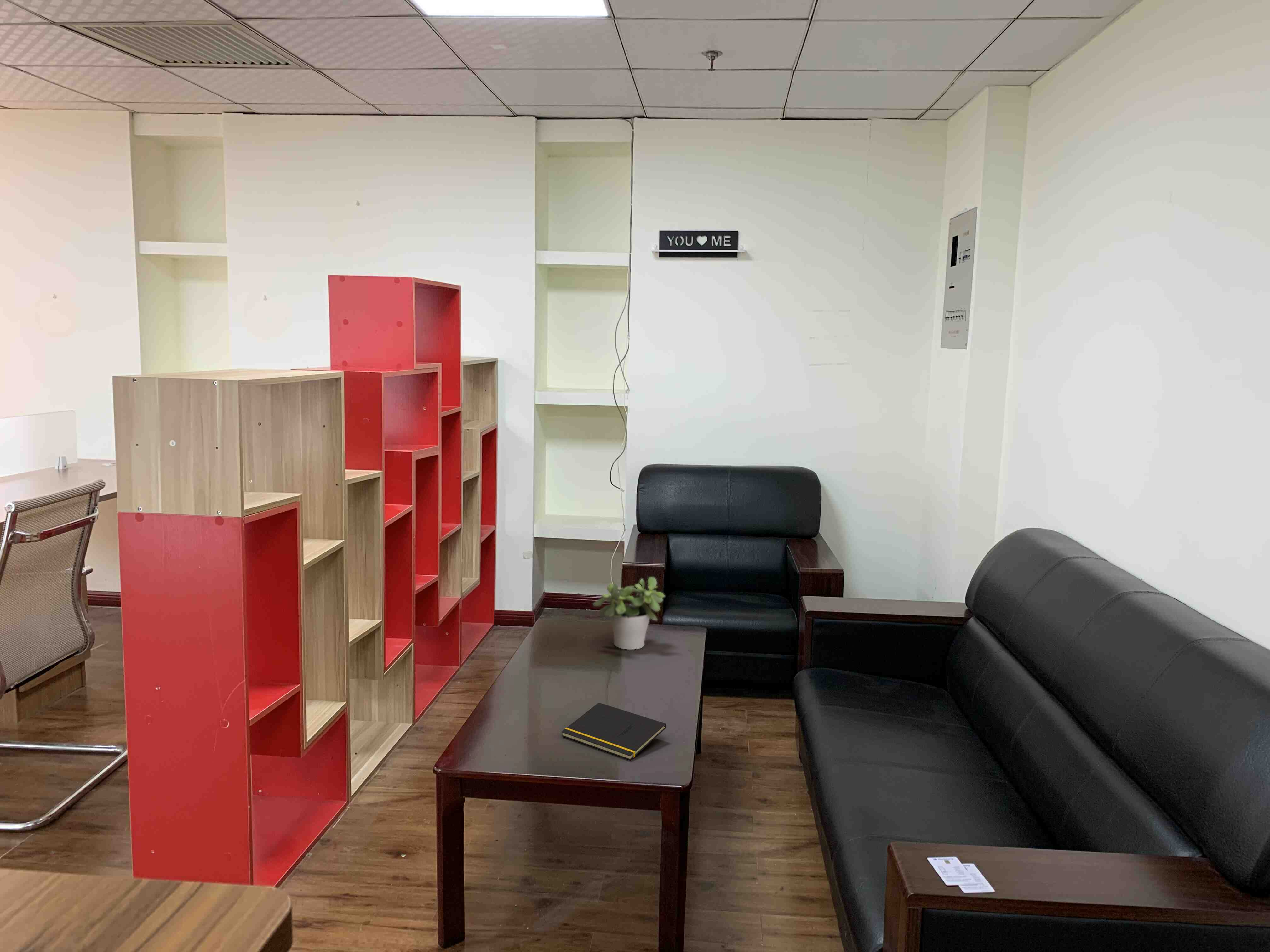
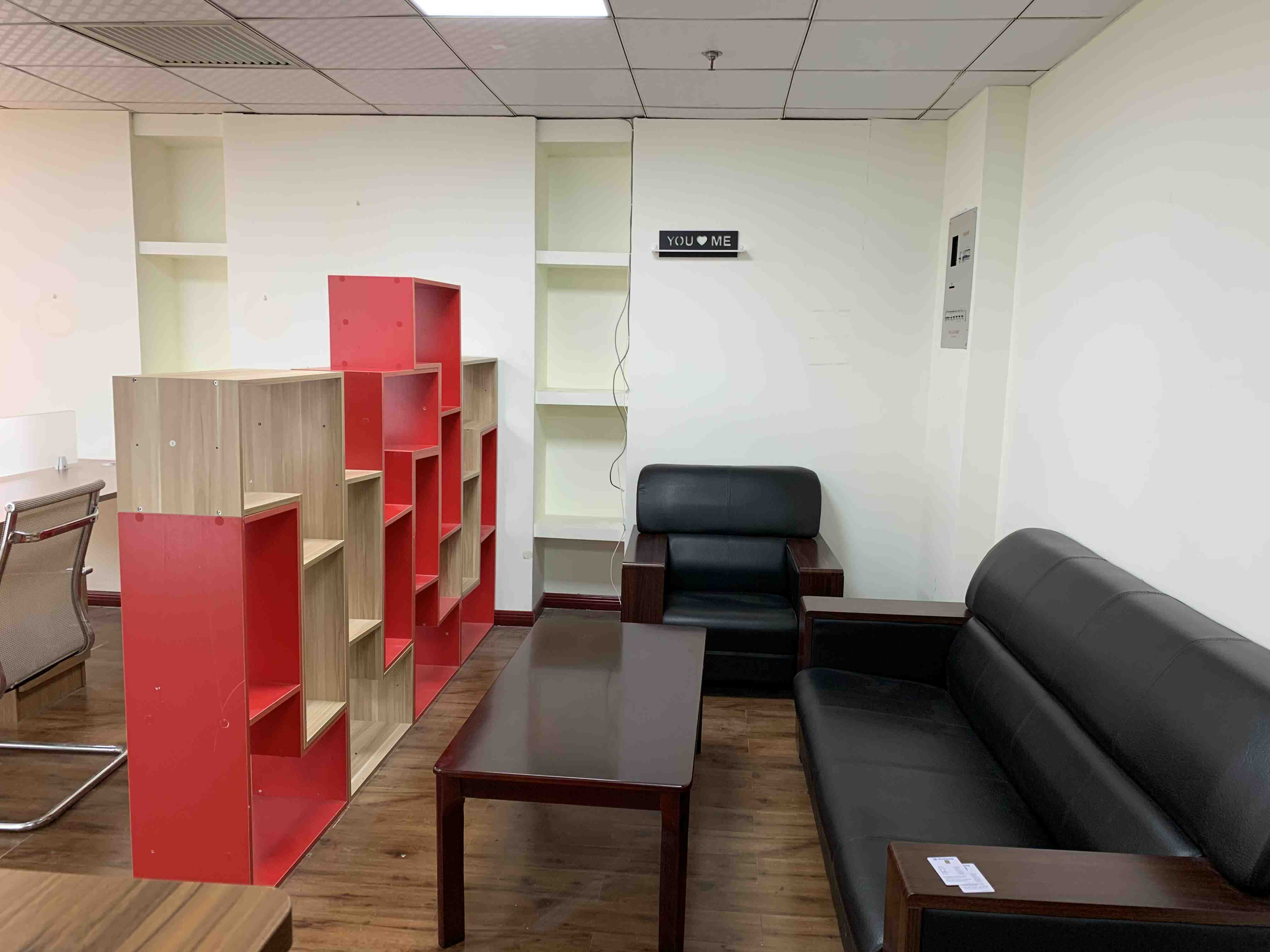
- notepad (614, 730)
- potted plant (632, 614)
